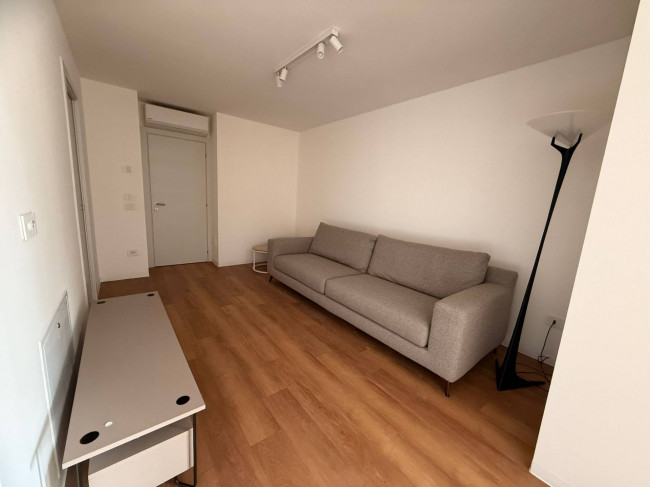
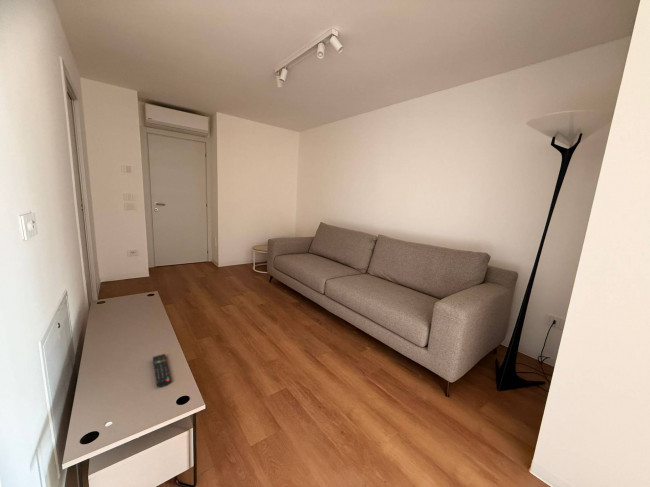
+ remote control (161, 369)
